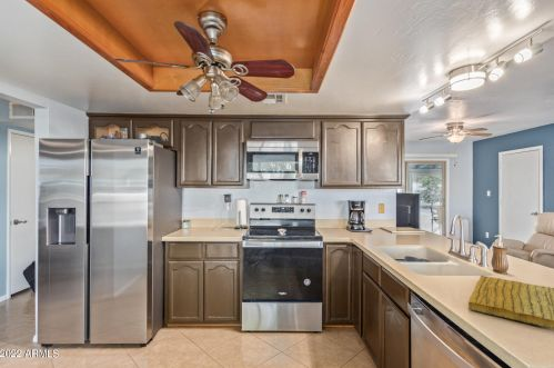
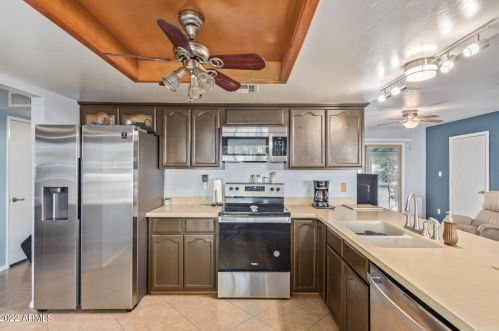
- cutting board (516, 297)
